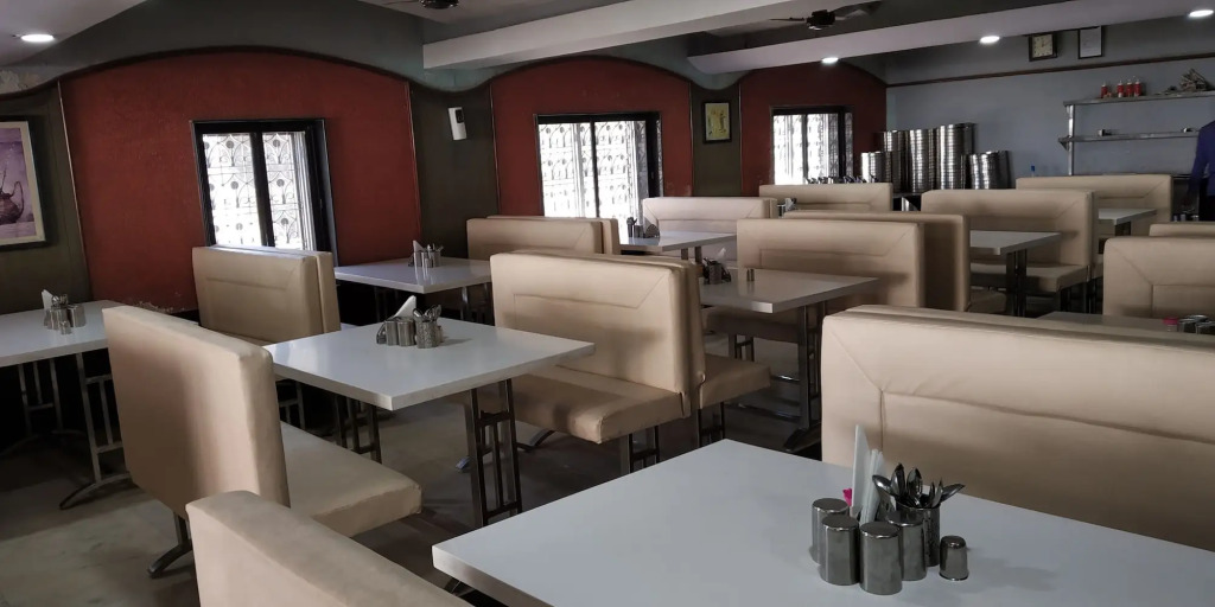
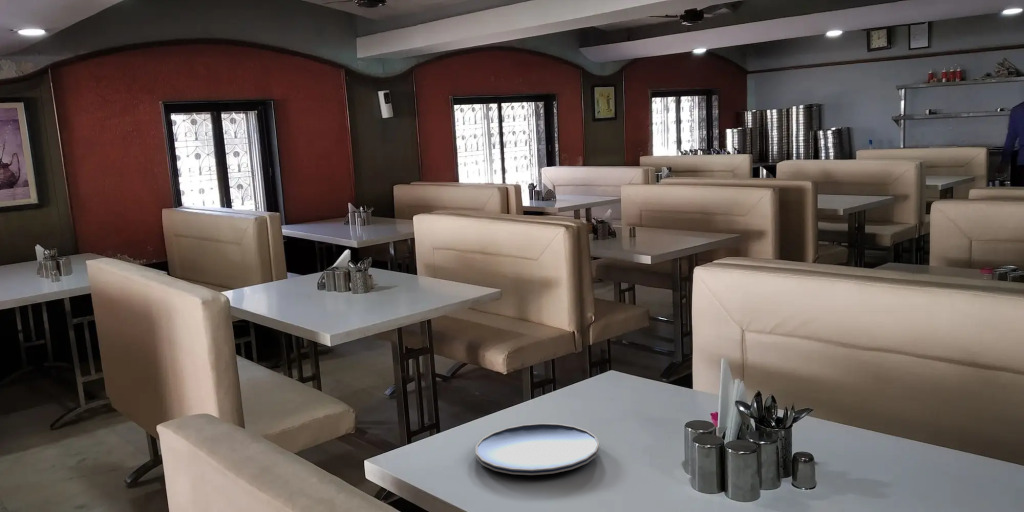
+ plate (537, 449)
